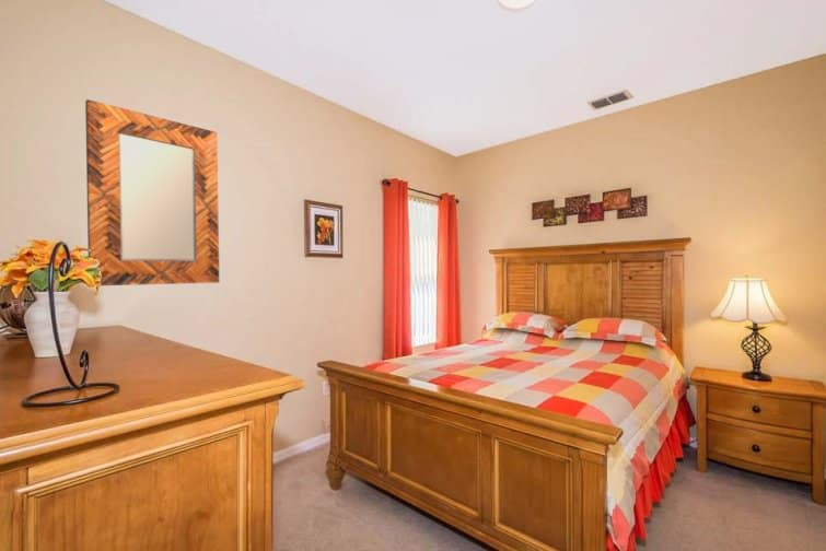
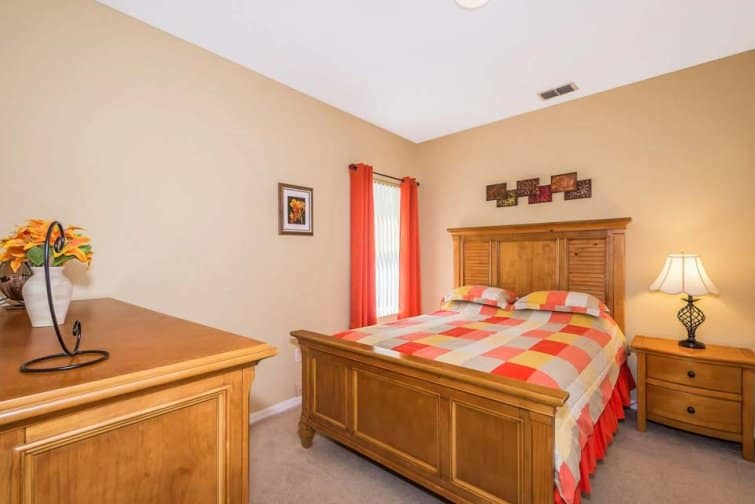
- home mirror (159, 201)
